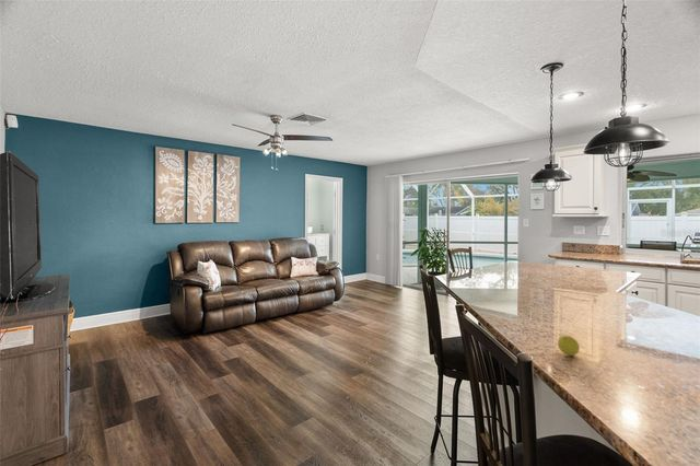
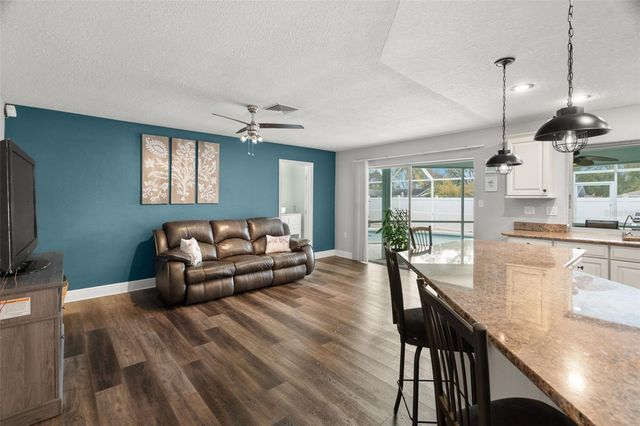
- fruit (568, 345)
